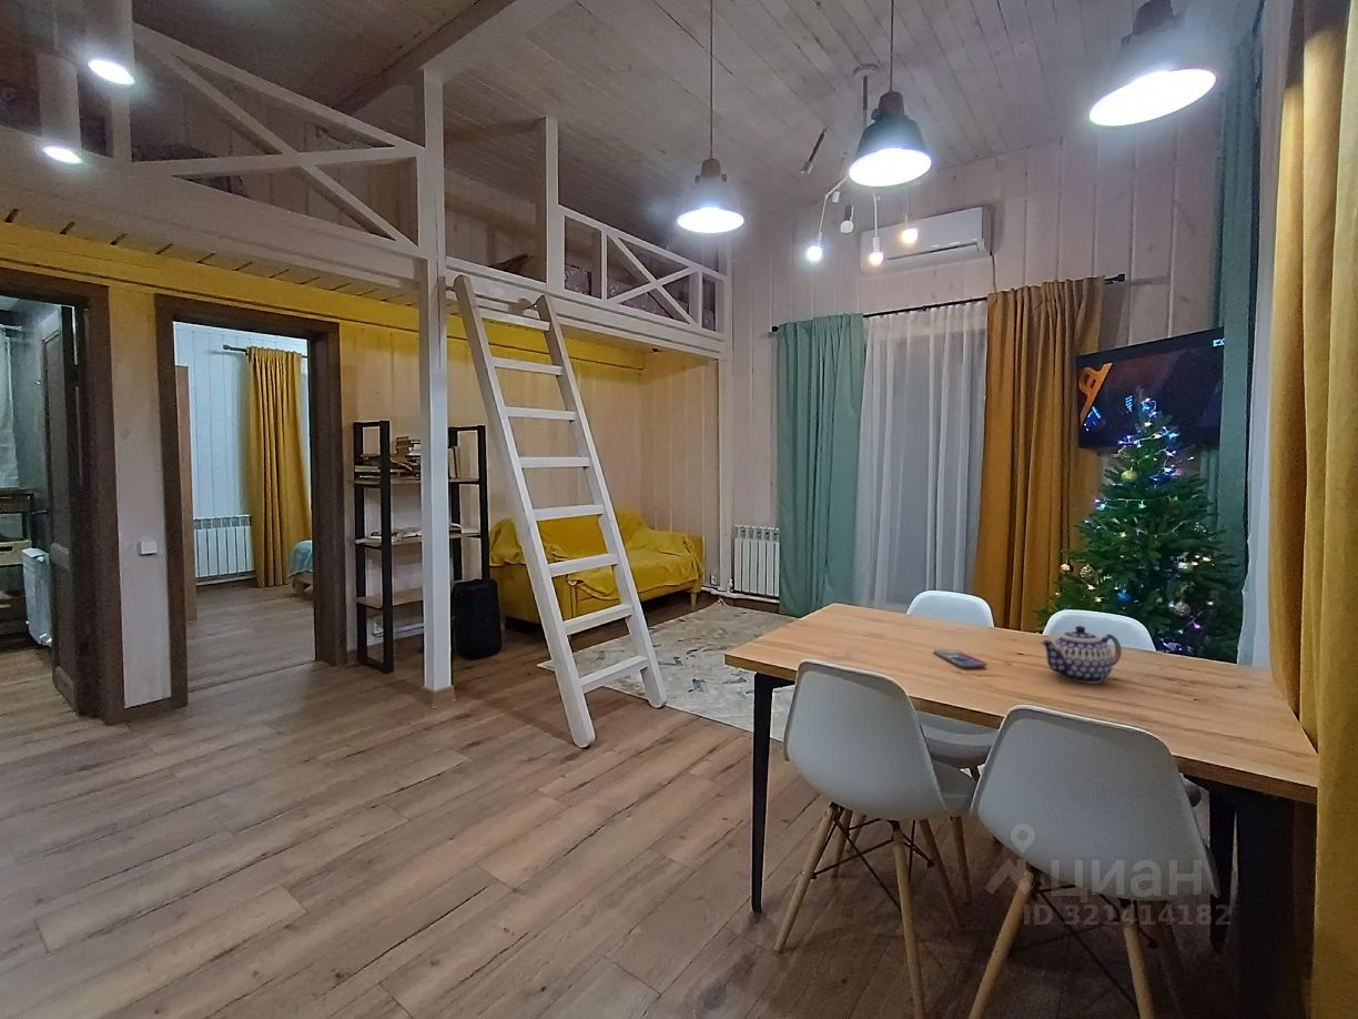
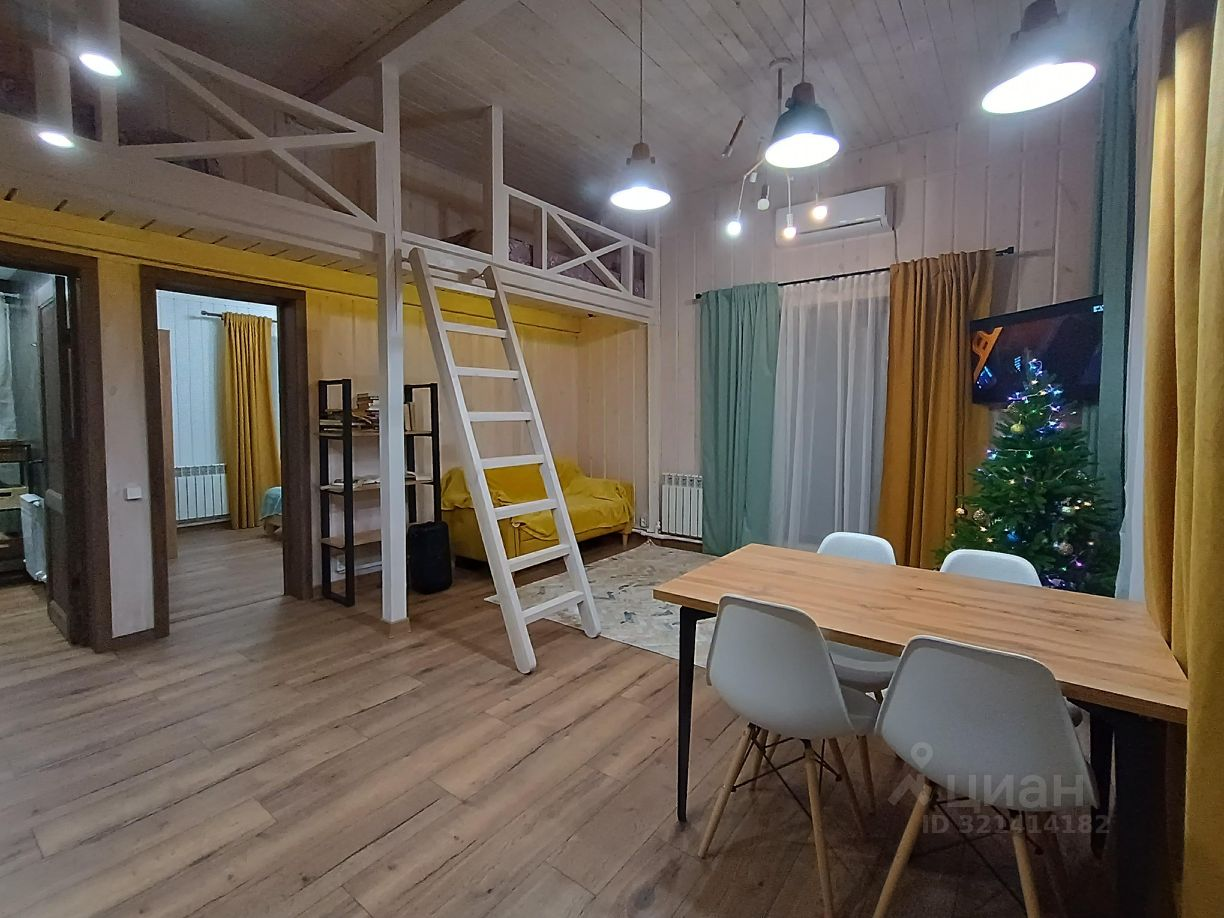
- teapot (1081, 652)
- smartphone (959, 657)
